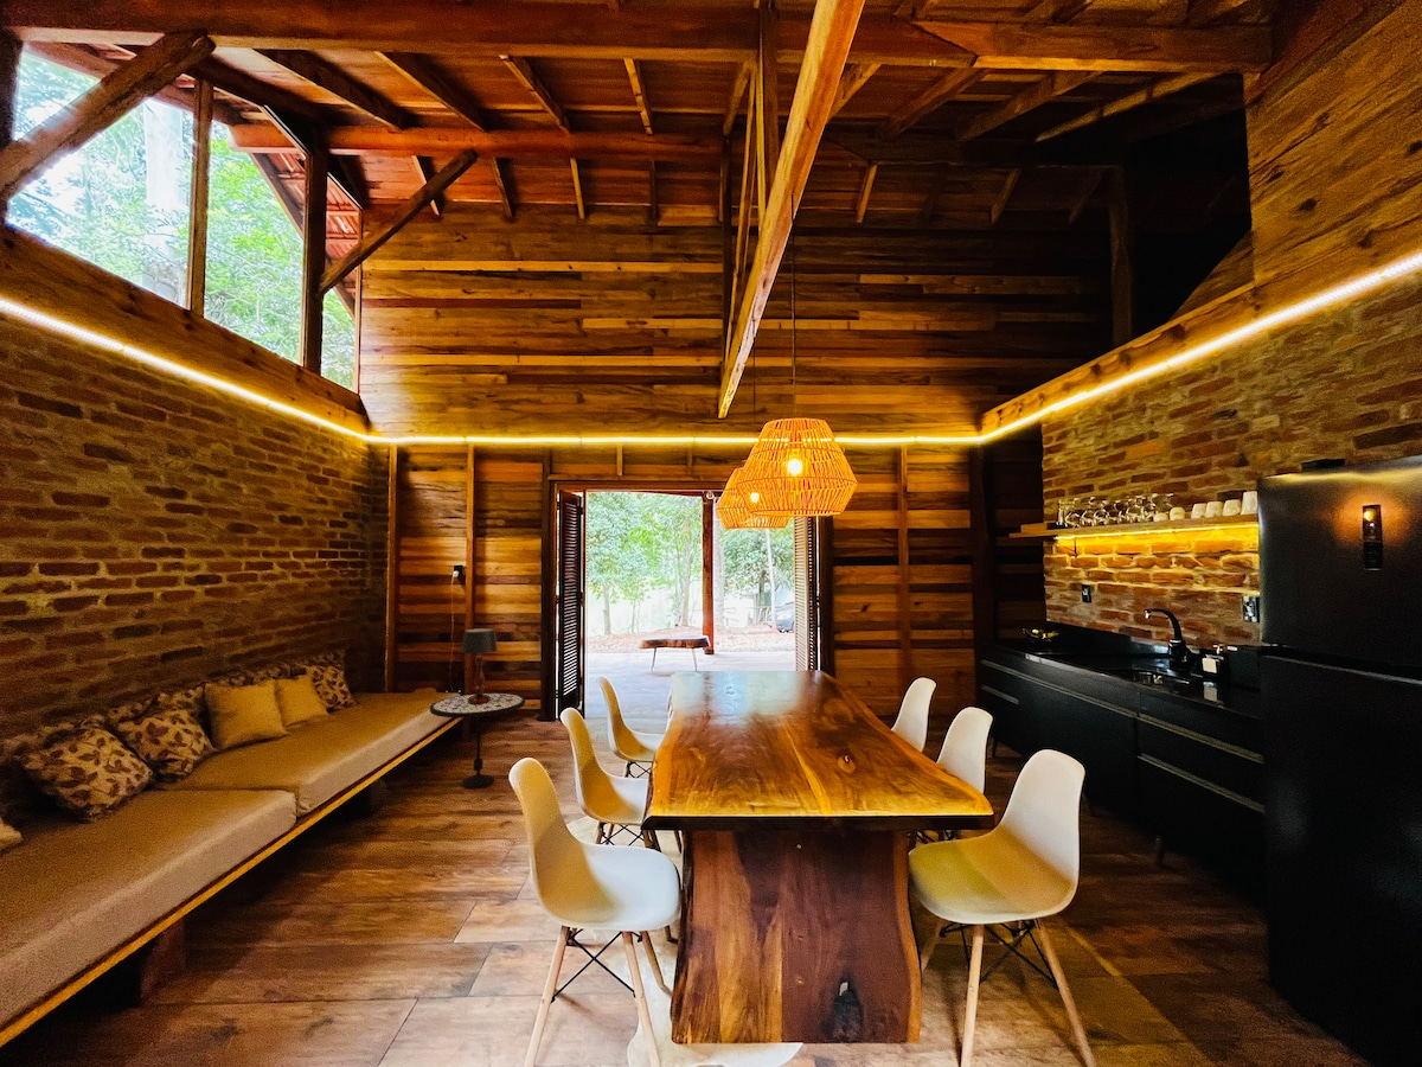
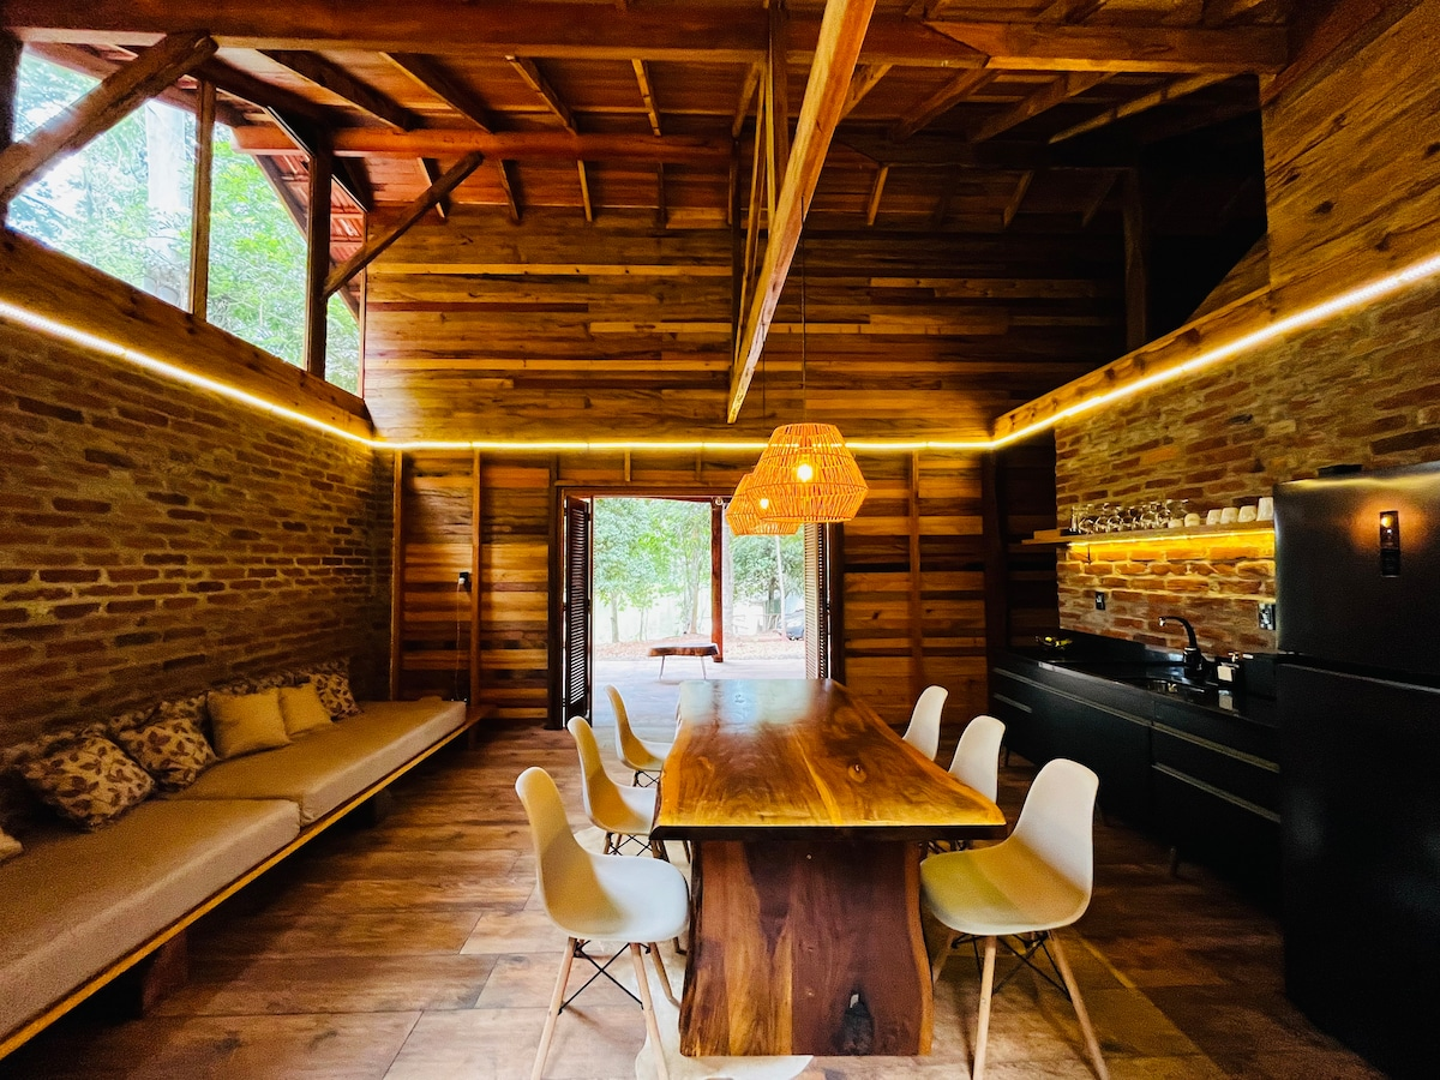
- table lamp (479, 665)
- side table (478, 742)
